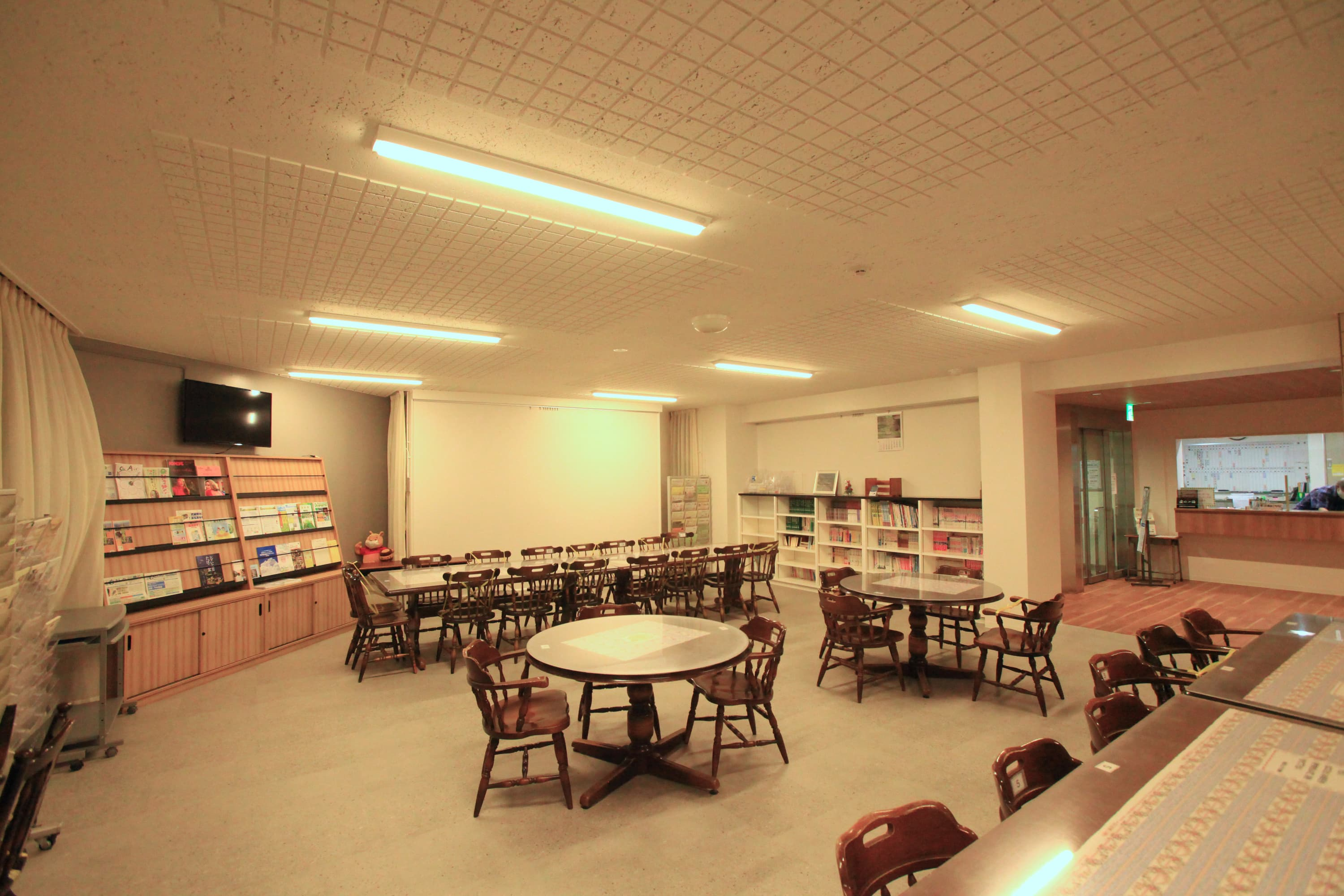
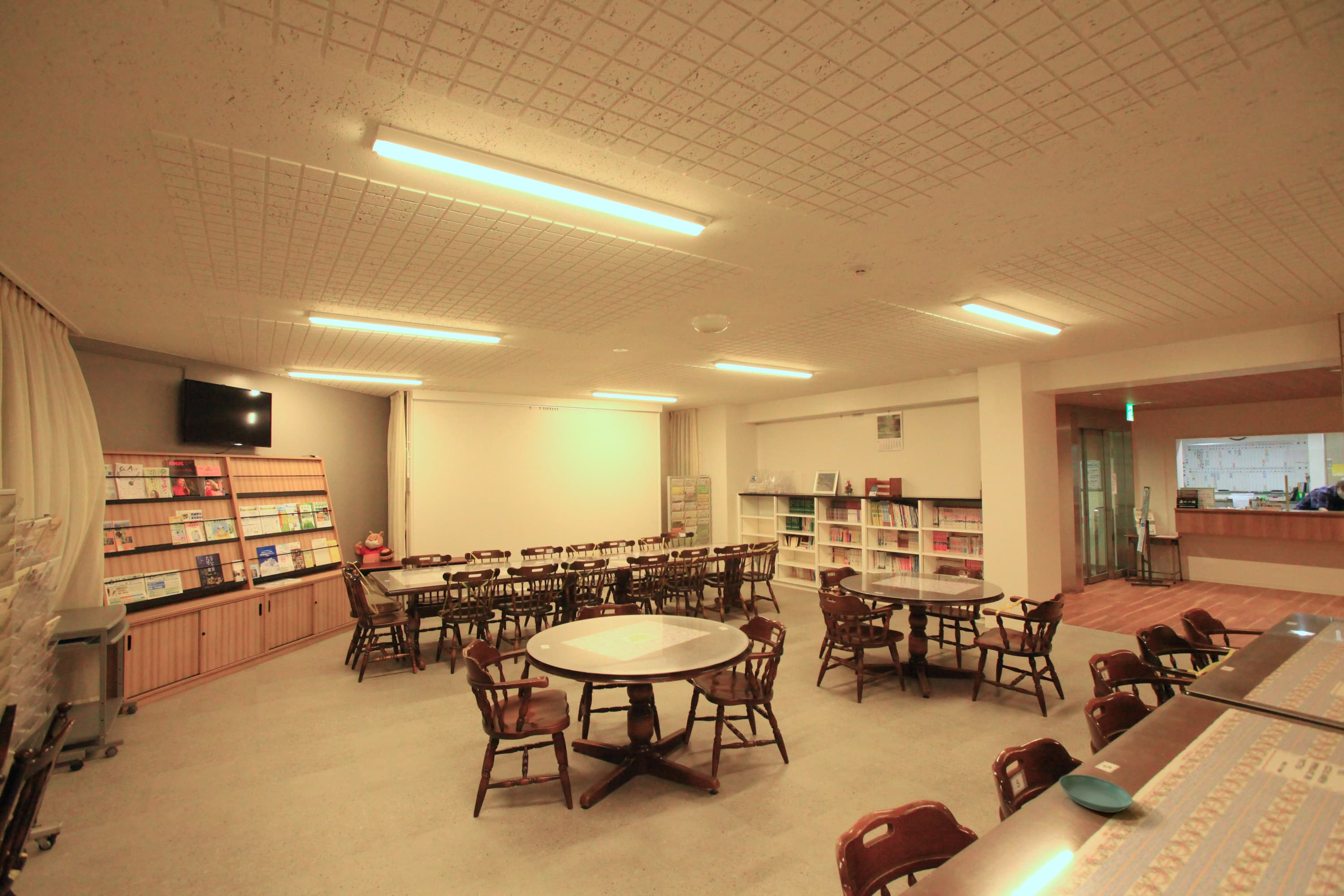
+ saucer (1094, 795)
